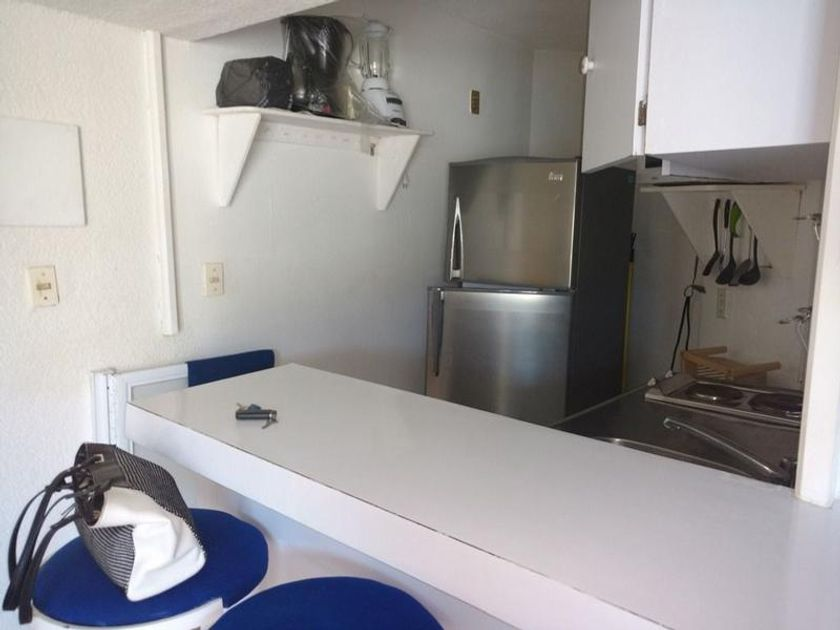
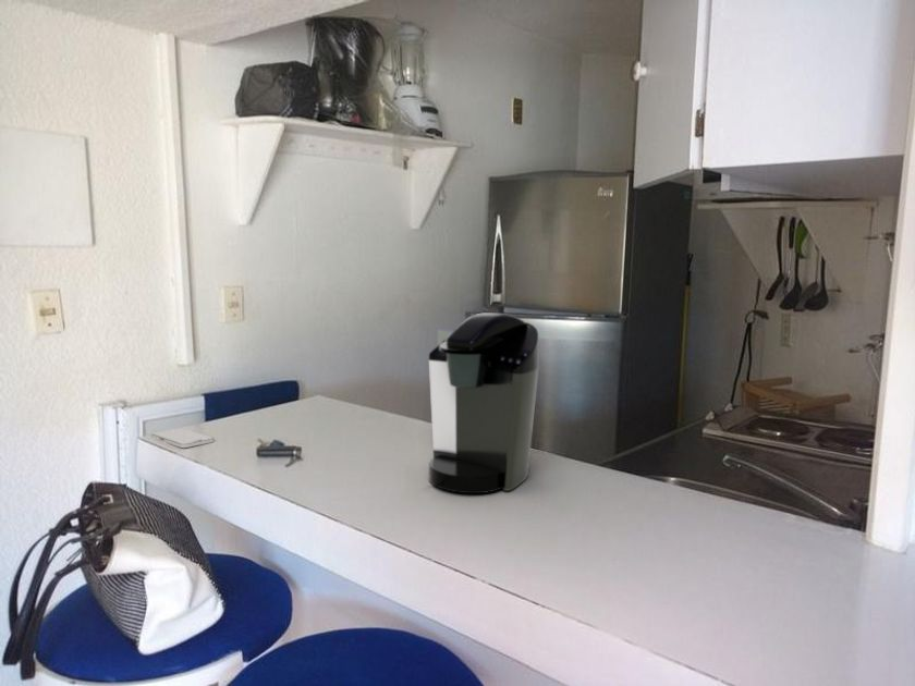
+ coffee maker (461, 390)
+ smartphone (182, 437)
